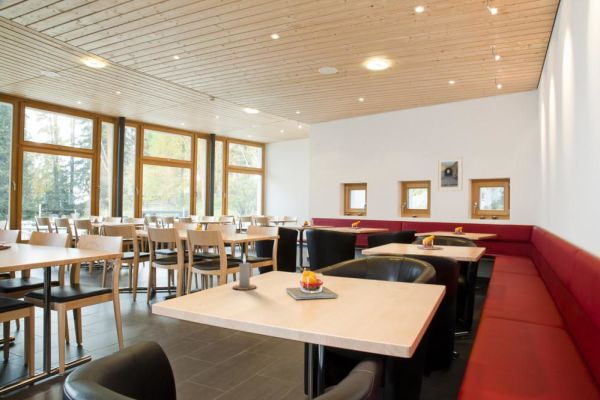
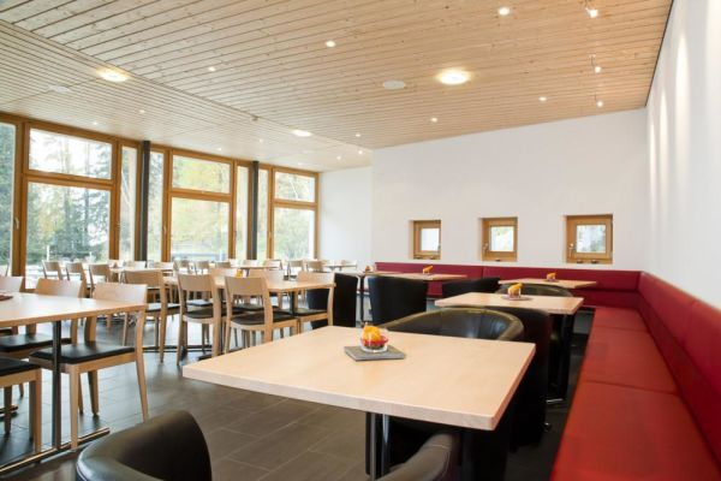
- candle (244, 270)
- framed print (449, 174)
